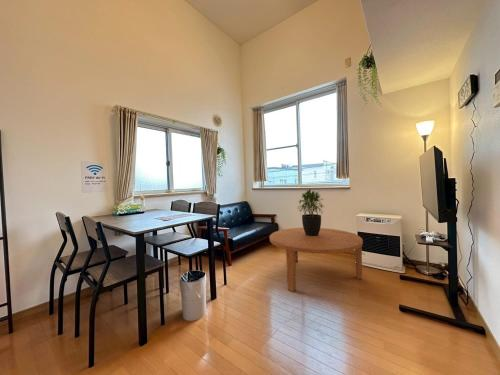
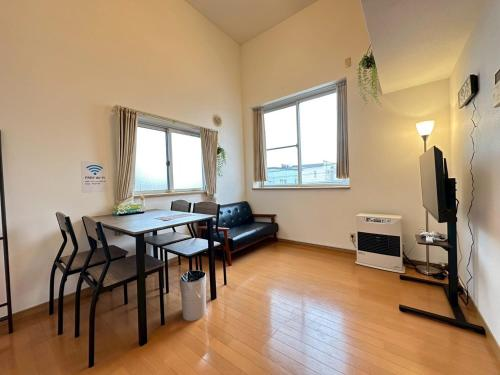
- potted plant (310, 211)
- coffee table (313, 253)
